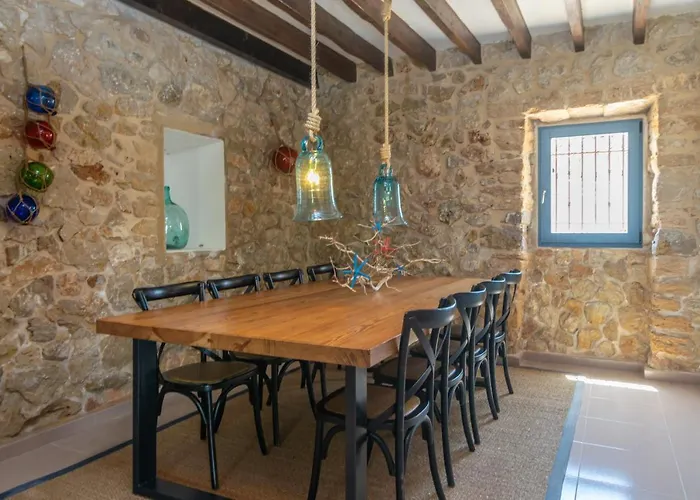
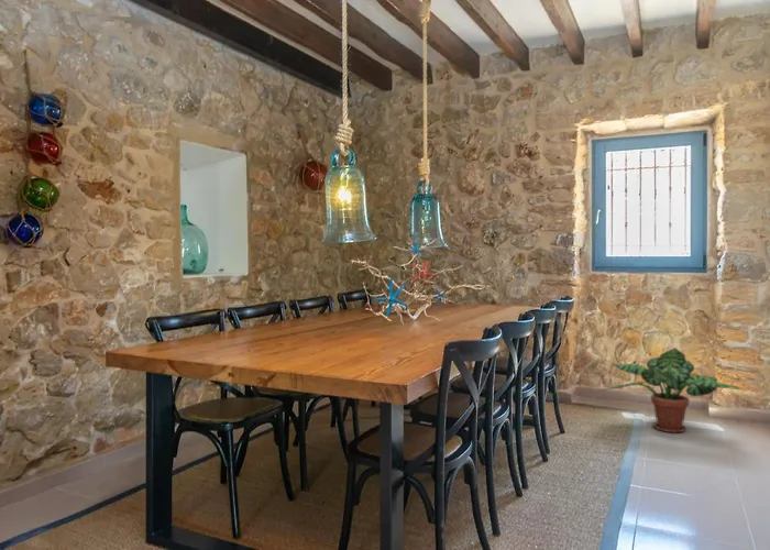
+ potted plant (668, 385)
